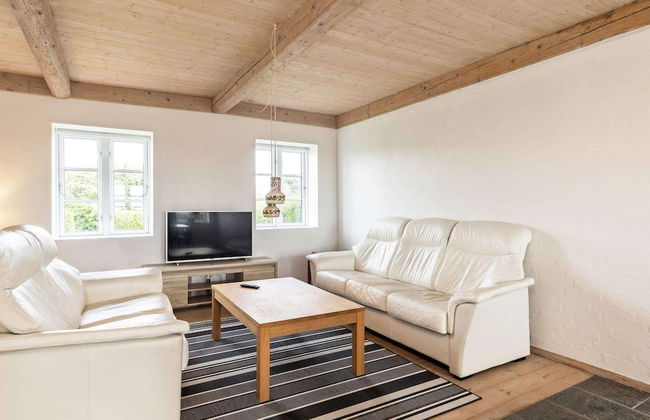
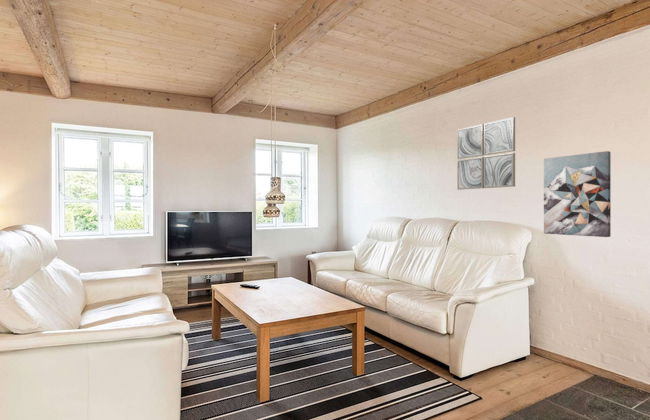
+ wall art (575, 195)
+ wall art (483, 155)
